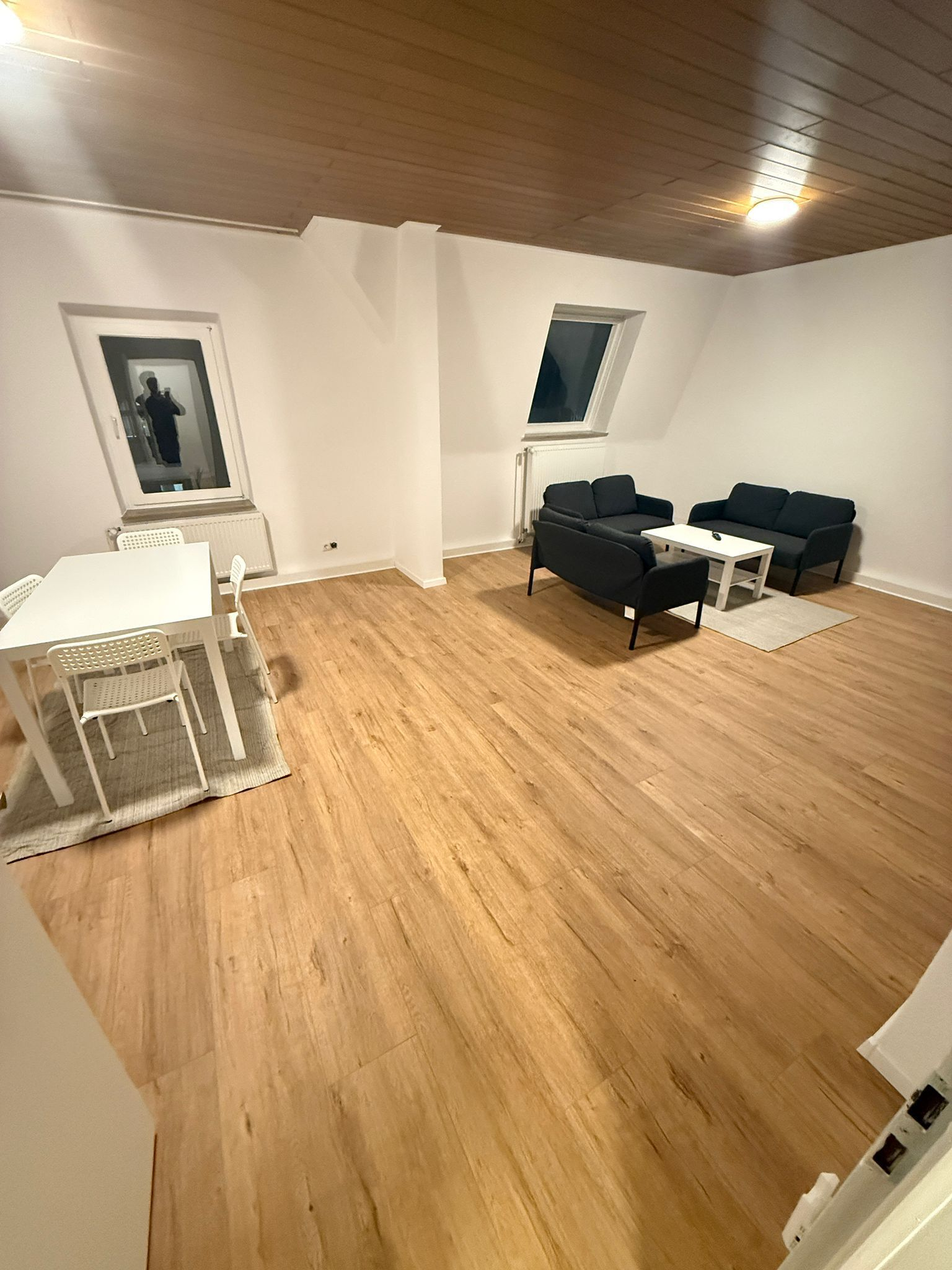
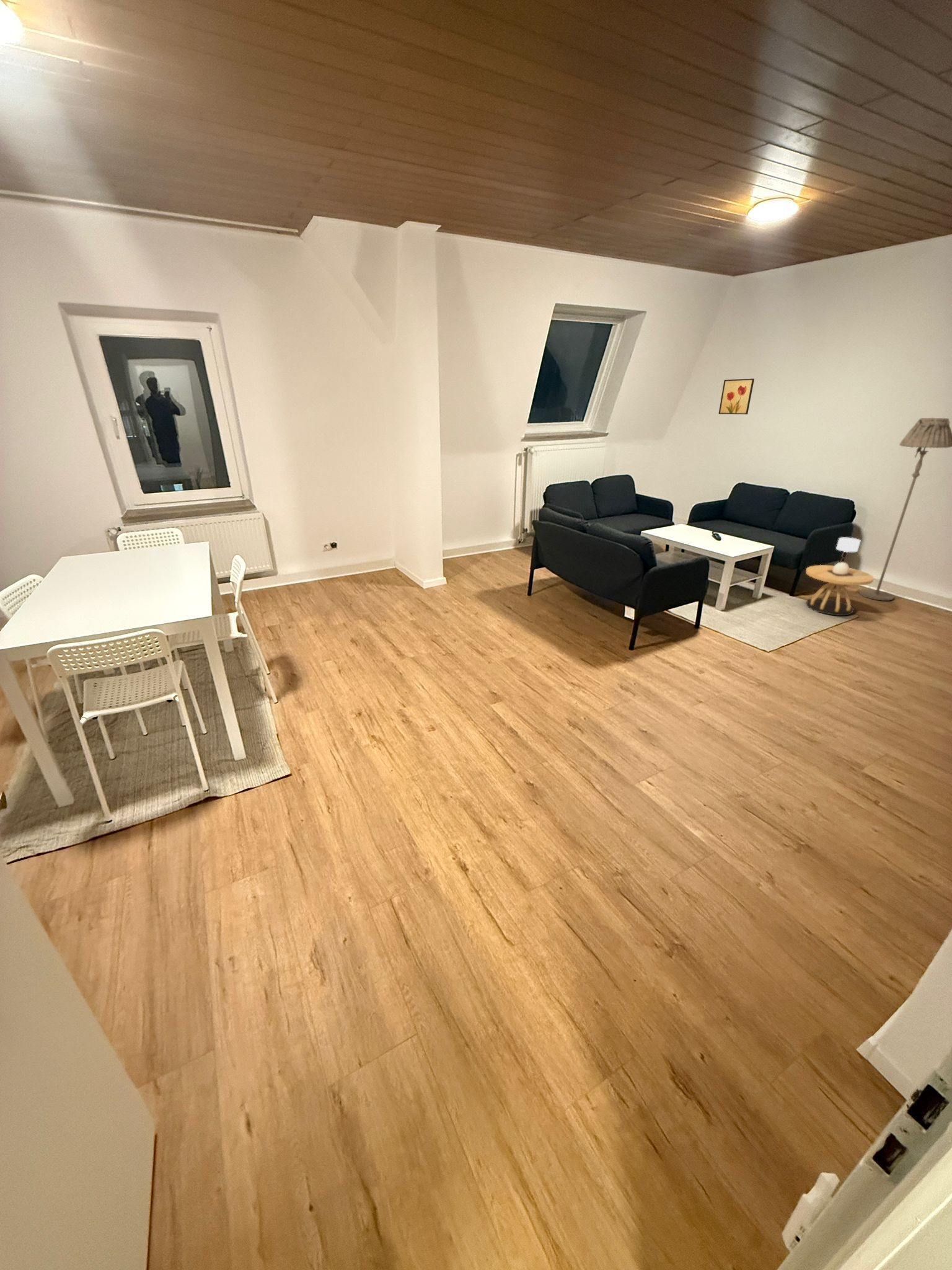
+ wall art (736, 397)
+ side table (839, 574)
+ floor lamp (902, 513)
